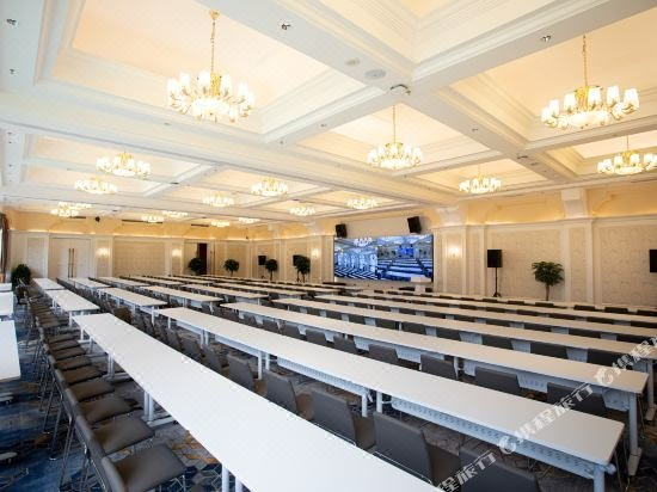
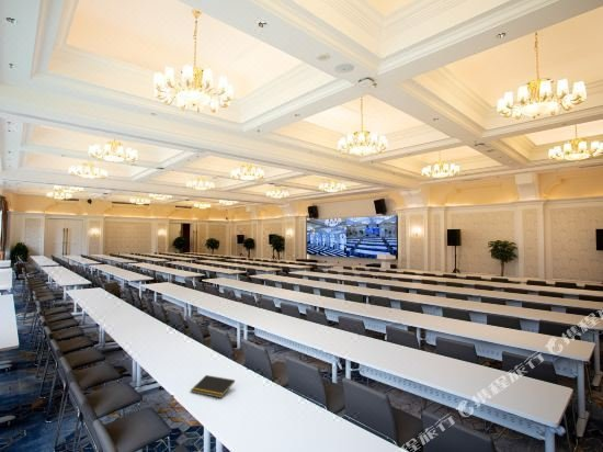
+ notepad (213, 385)
